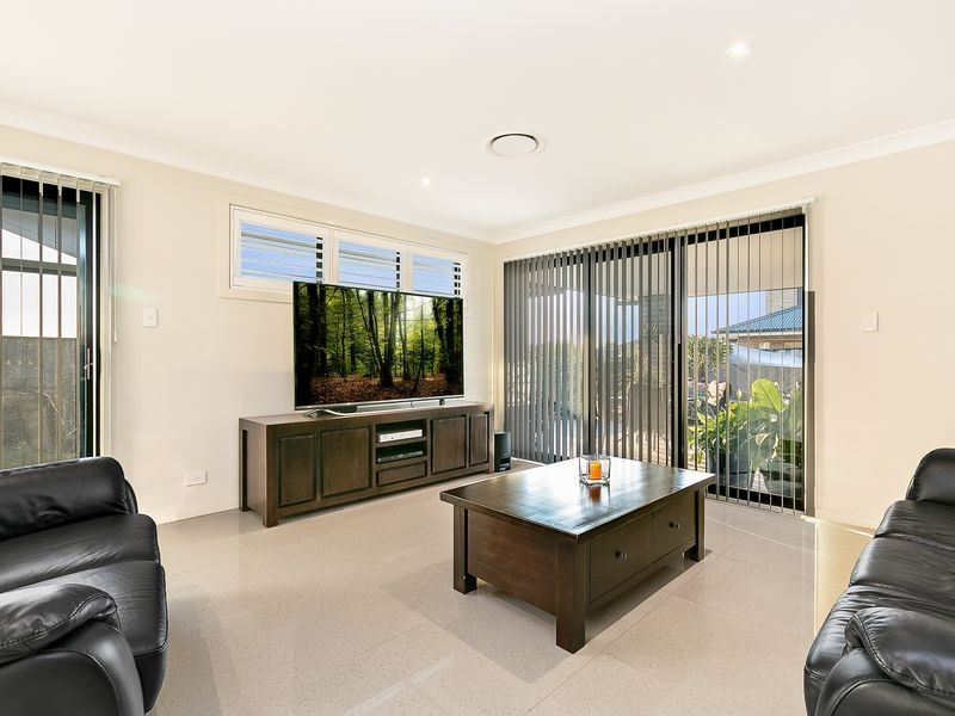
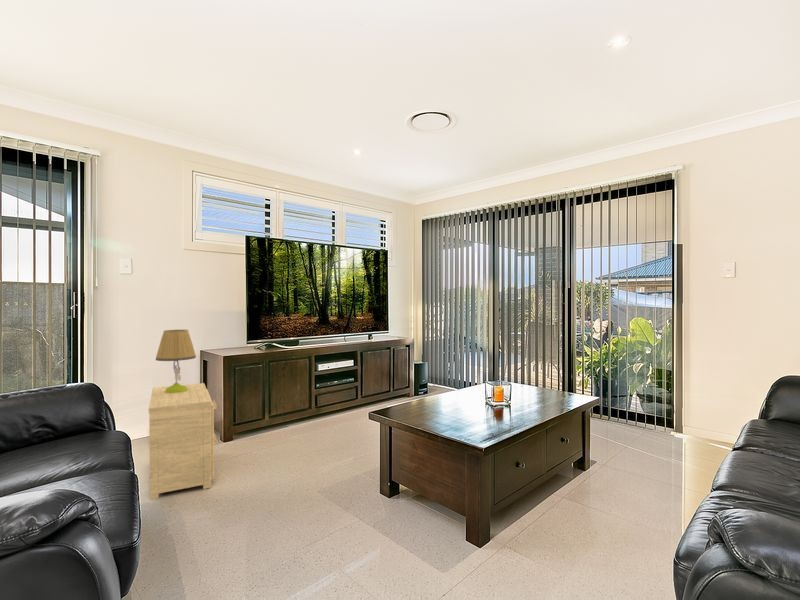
+ side table (184, 433)
+ table lamp (176, 360)
